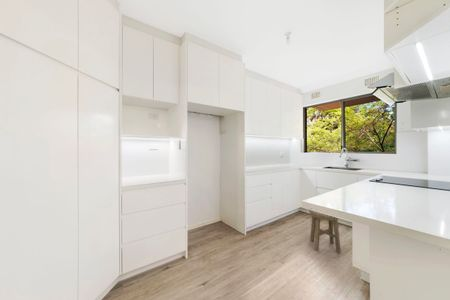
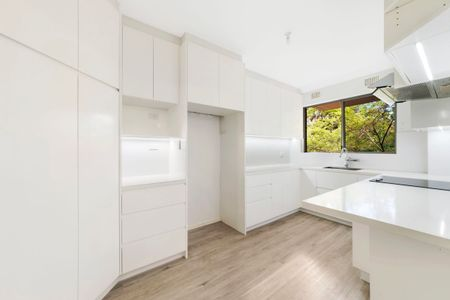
- stool (324, 230)
